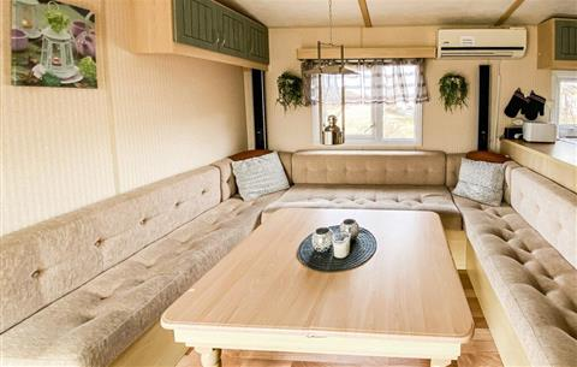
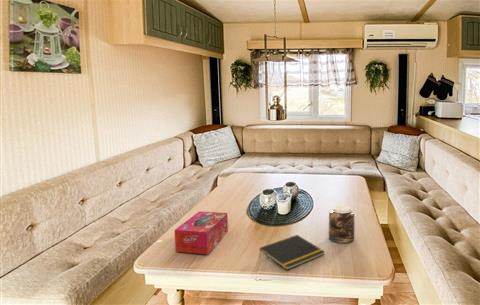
+ jar (341, 223)
+ notepad (292, 251)
+ tissue box (203, 231)
